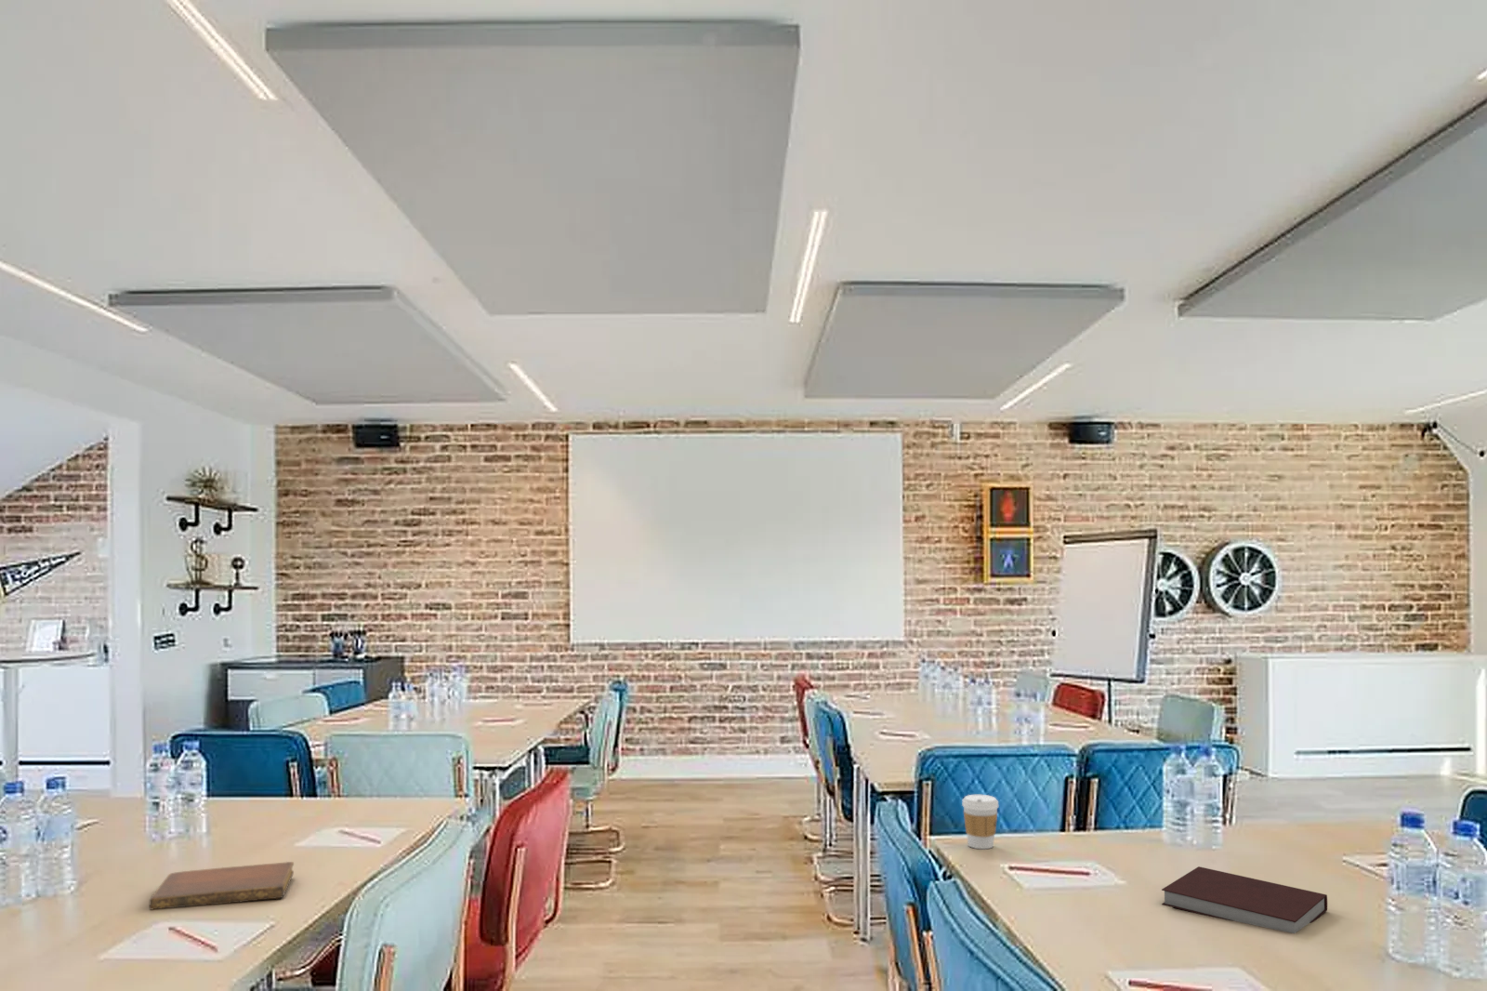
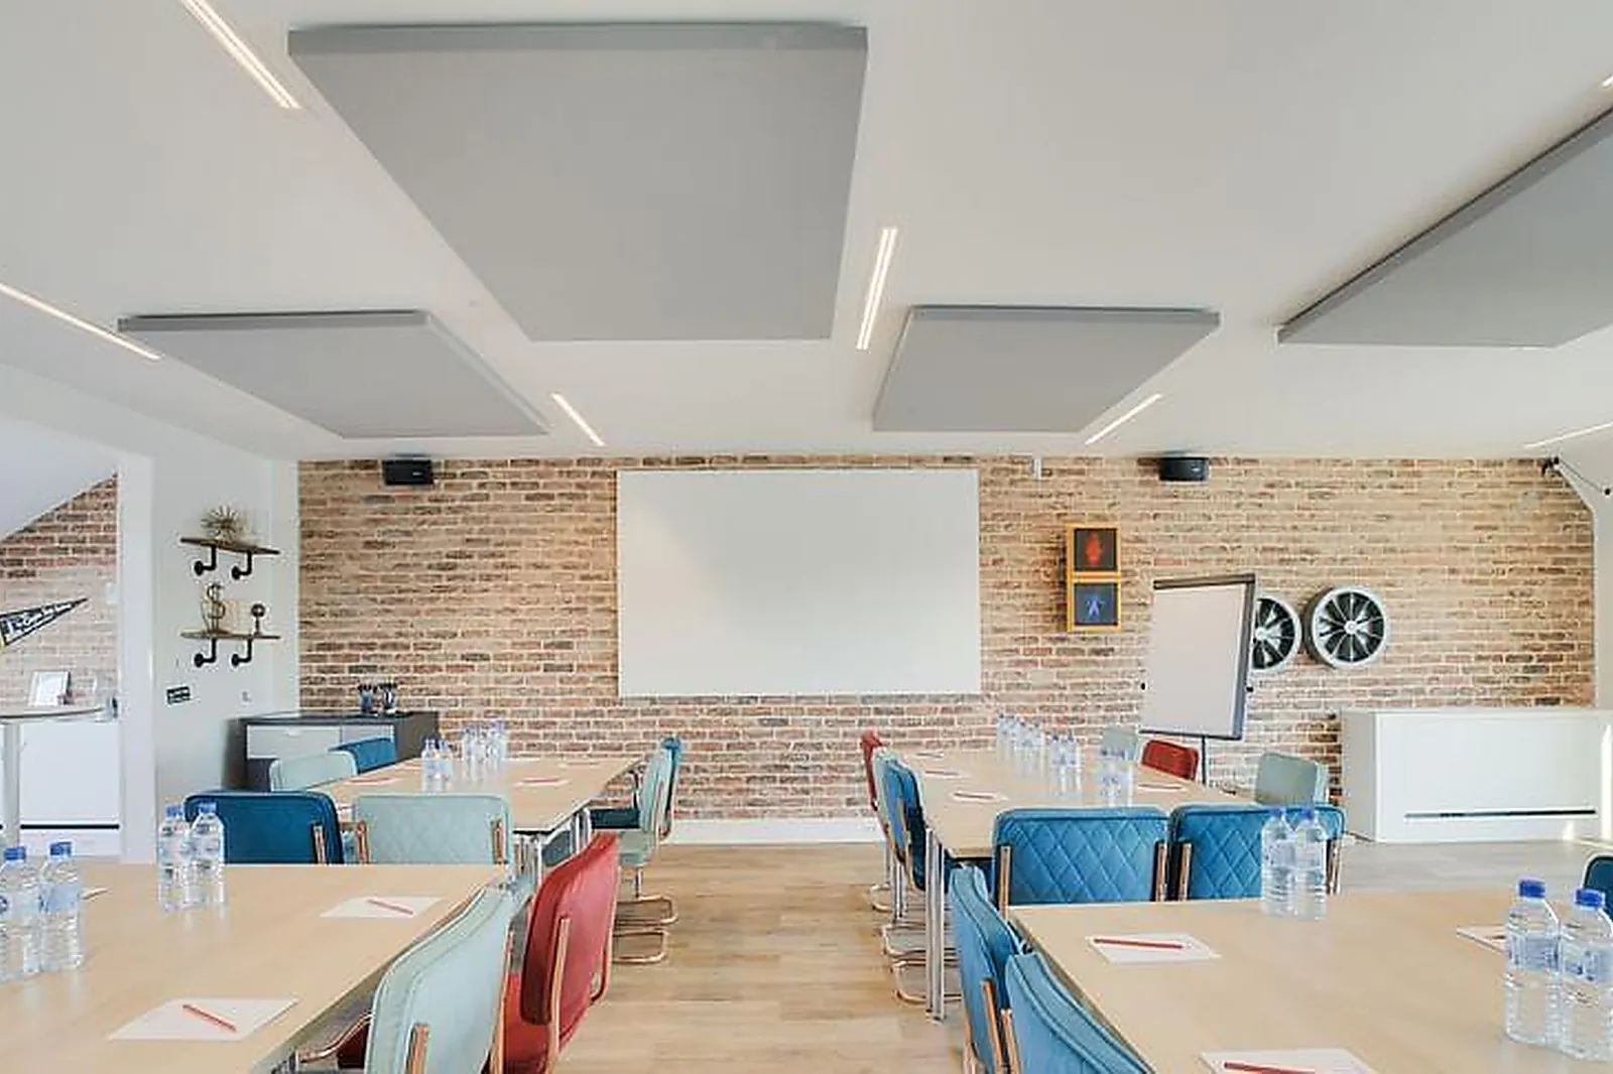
- coffee cup (981, 820)
- notebook (224, 885)
- notebook (1244, 899)
